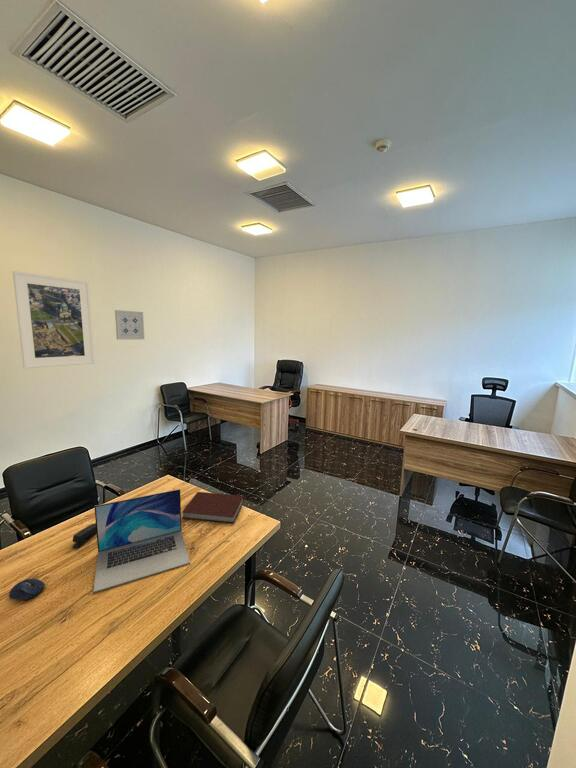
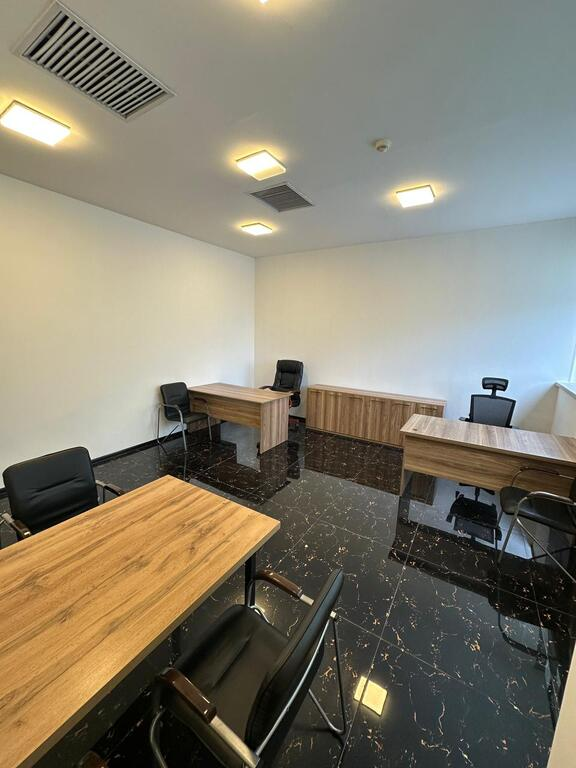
- wall art (130, 325)
- stapler (87, 532)
- laptop (142, 534)
- computer mouse (25, 587)
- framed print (57, 322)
- notebook (214, 506)
